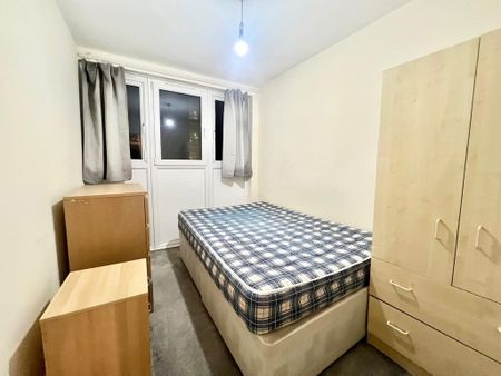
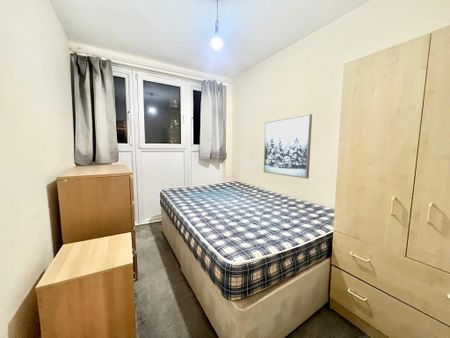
+ wall art (284, 147)
